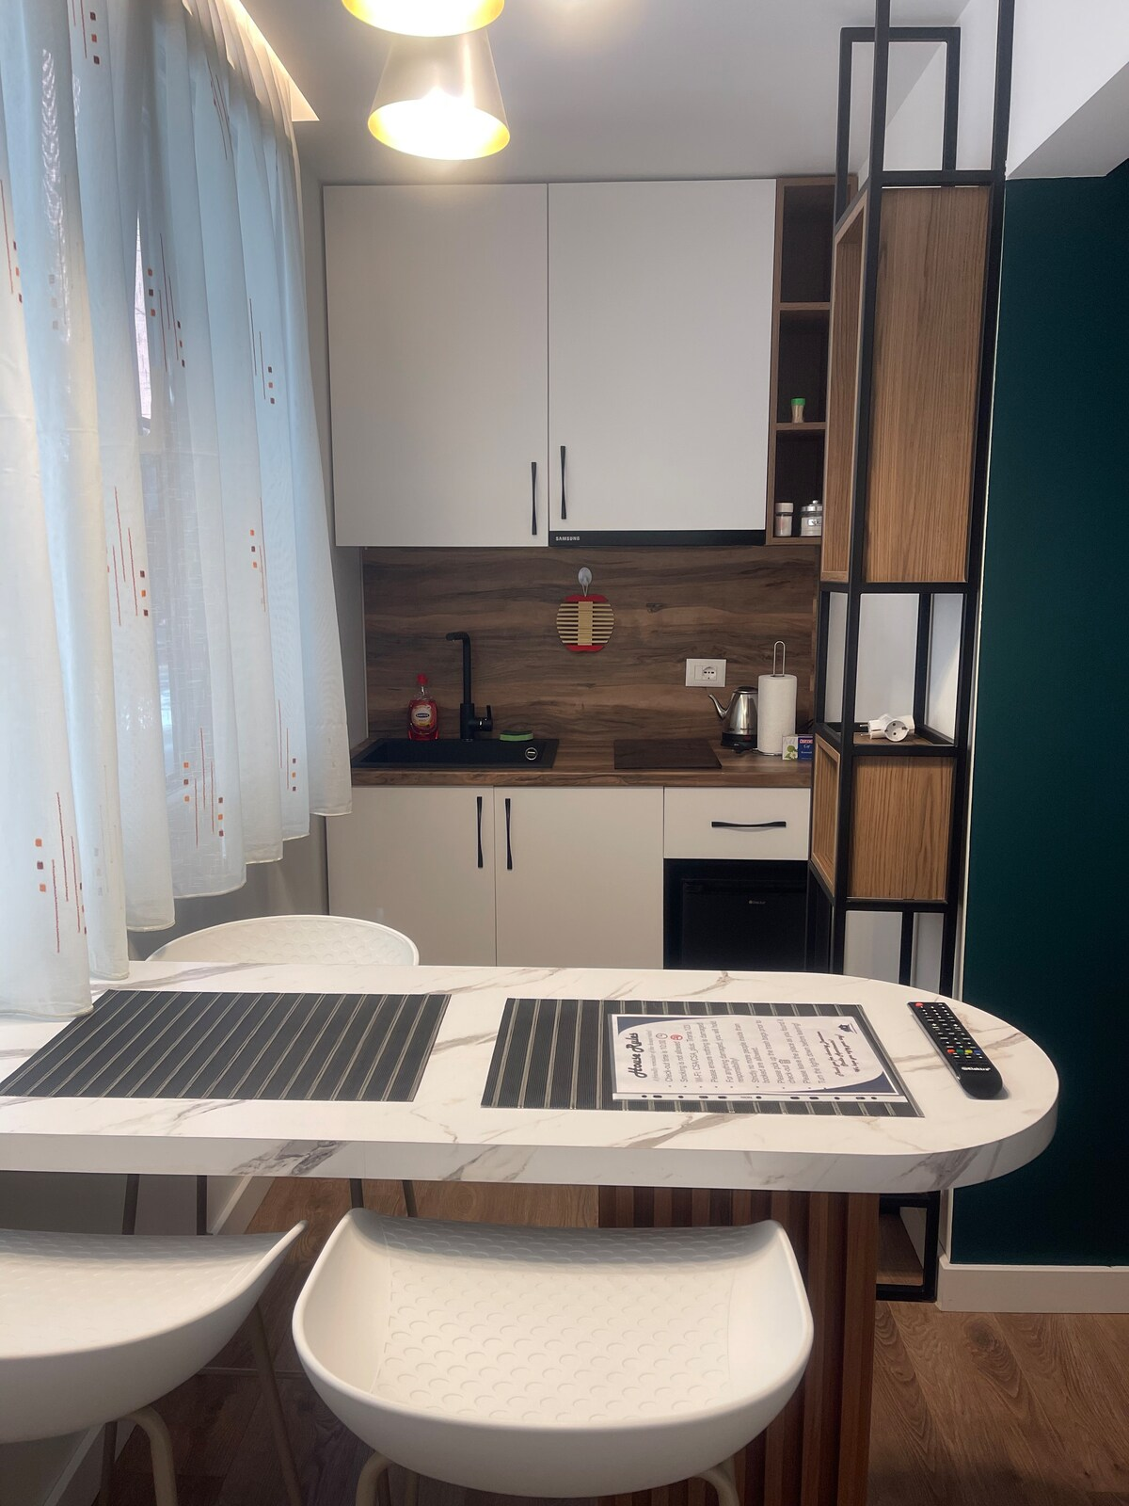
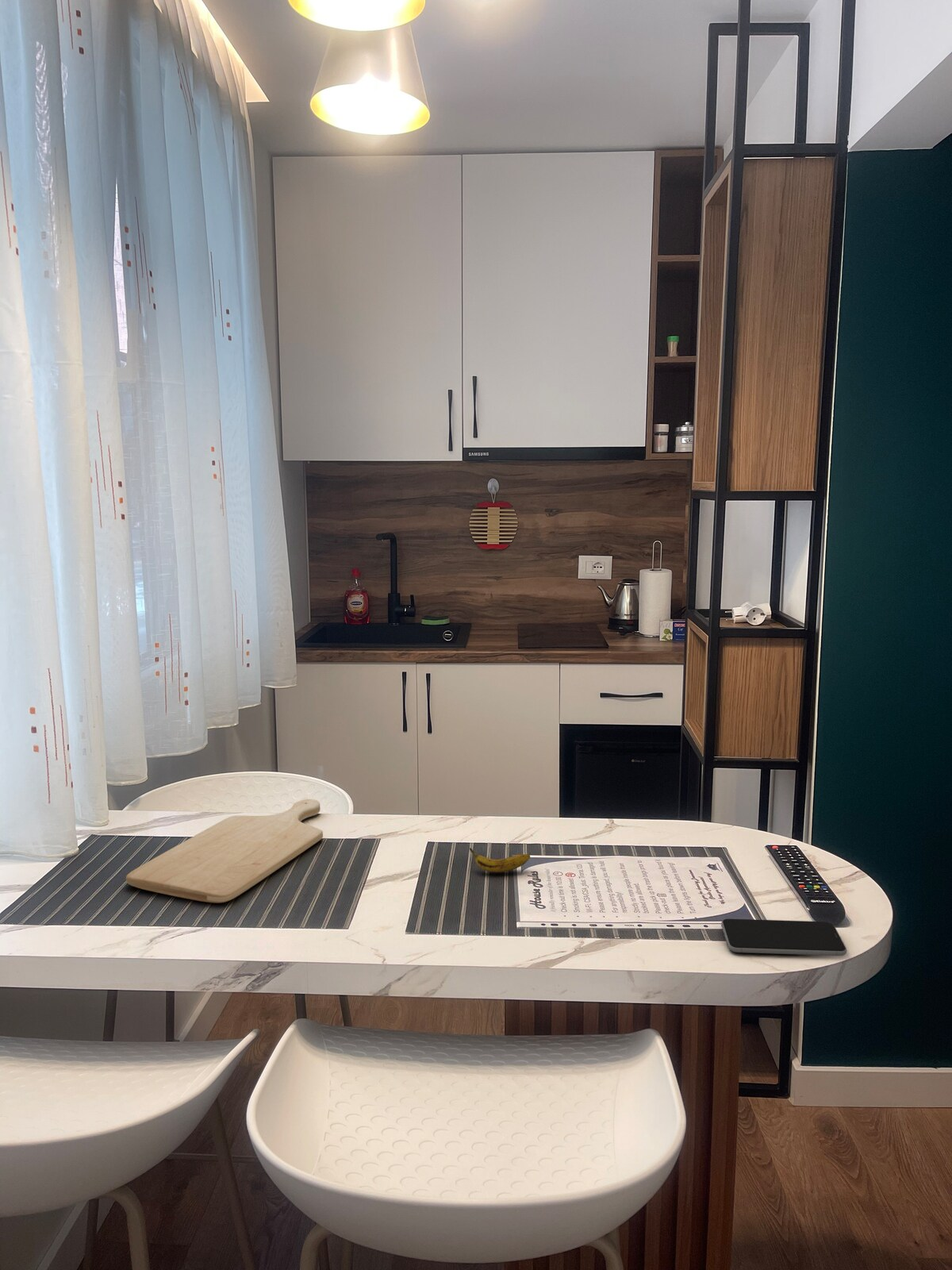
+ chopping board (251, 842)
+ smartphone (782, 937)
+ banana (500, 861)
